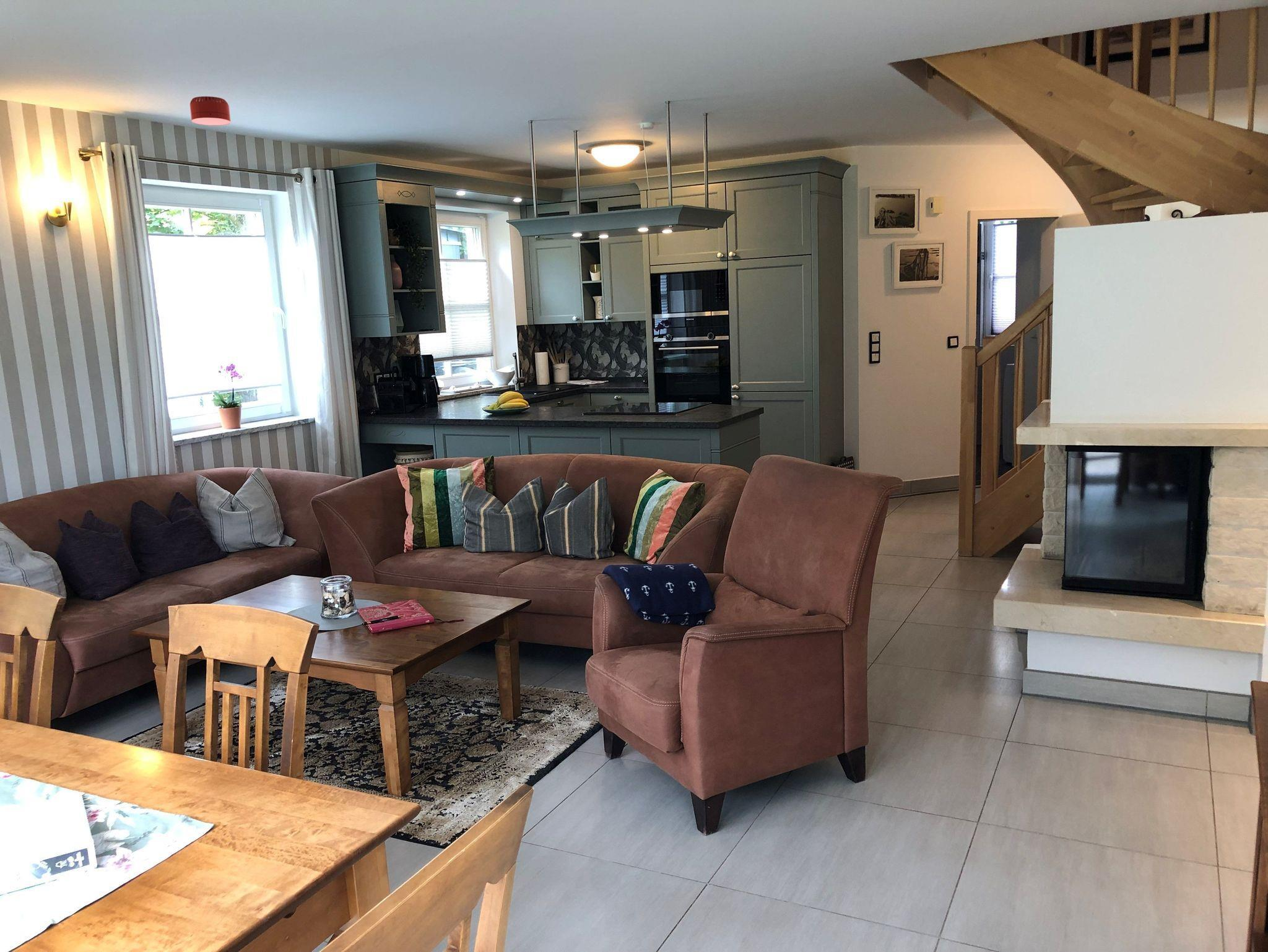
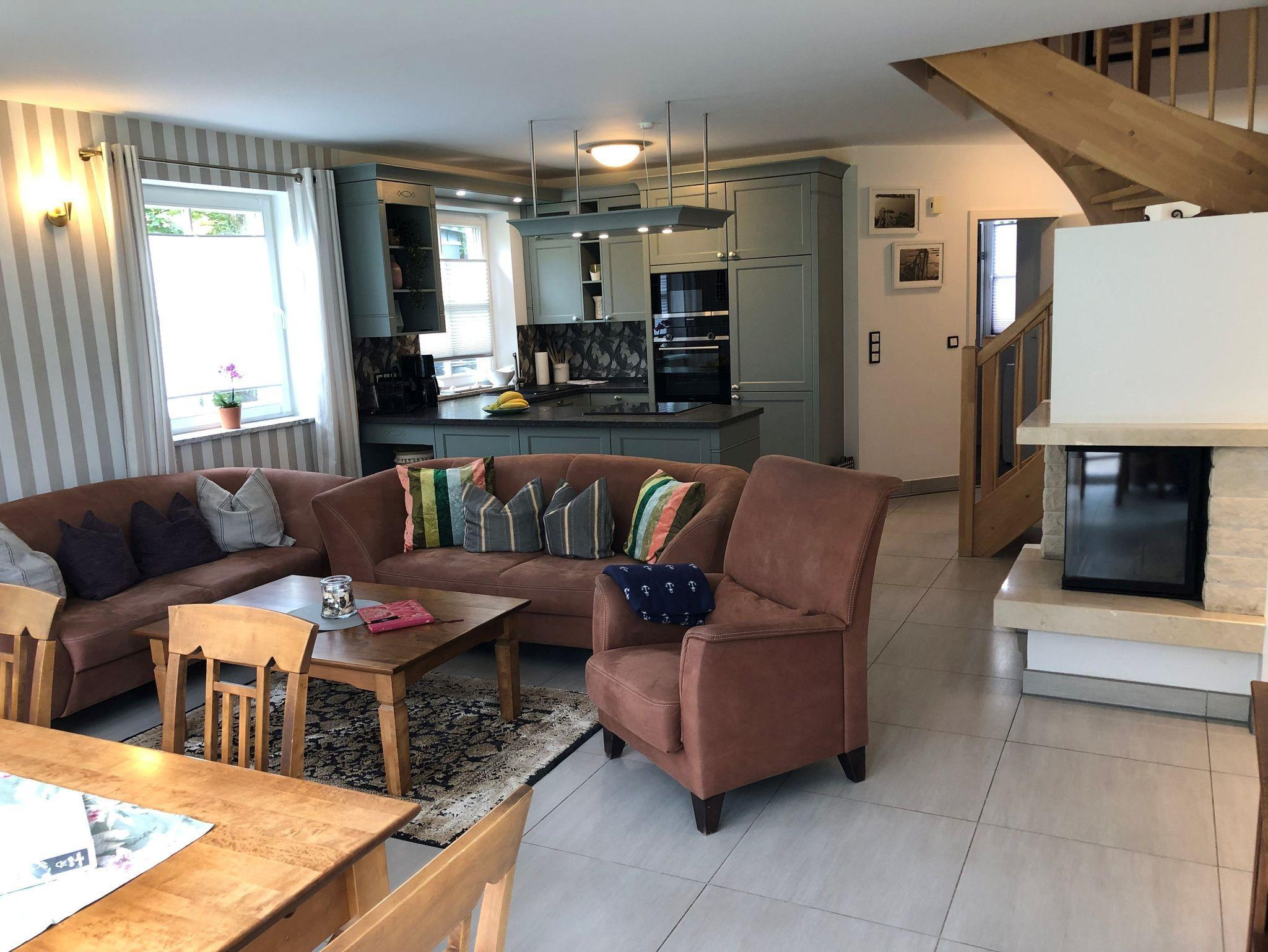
- smoke detector (210, 110)
